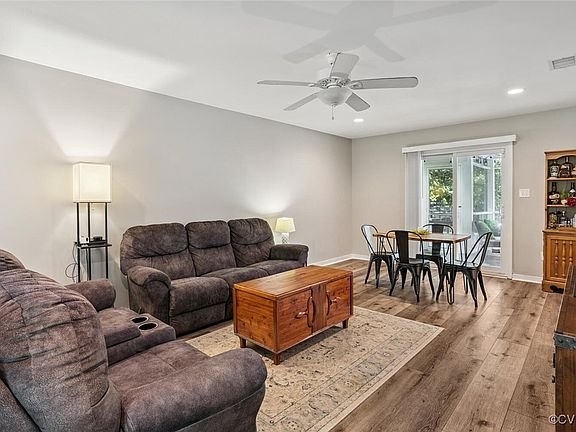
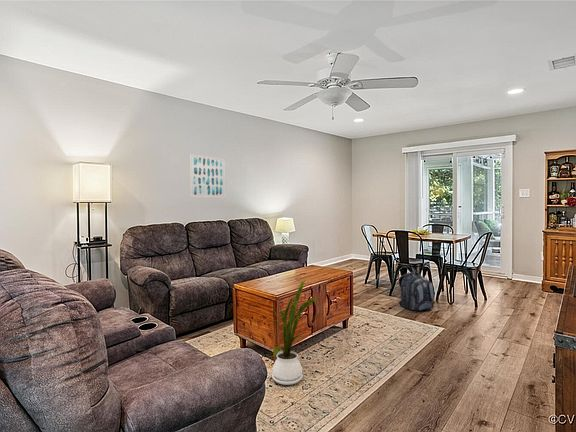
+ backpack (415, 288)
+ house plant (290, 330)
+ wall art (208, 177)
